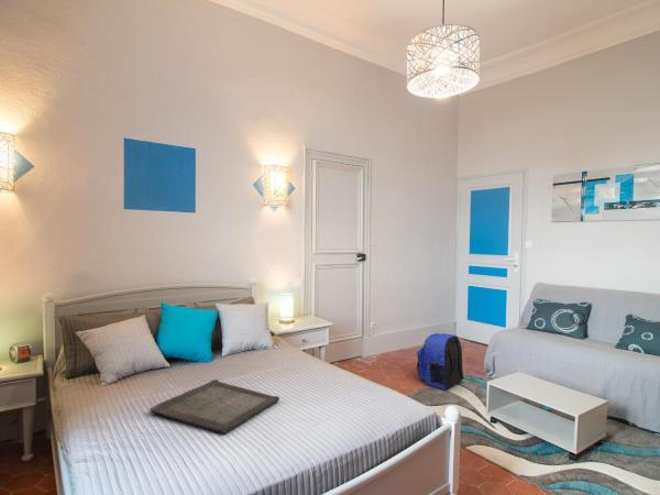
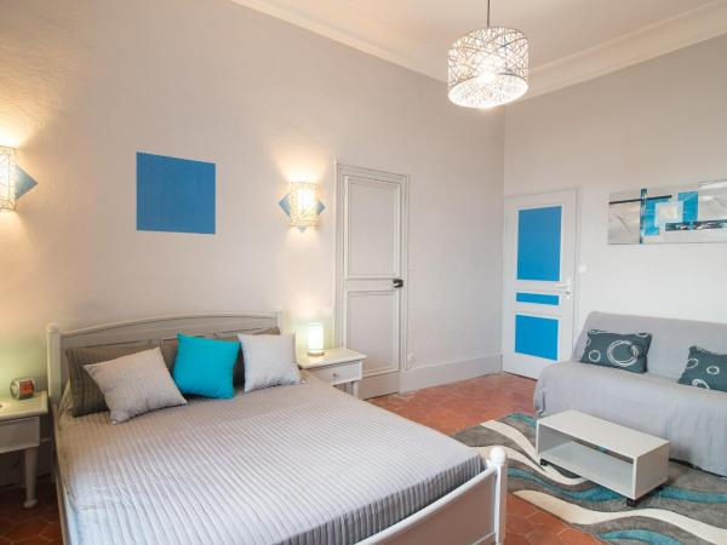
- serving tray (217, 403)
- backpack (438, 358)
